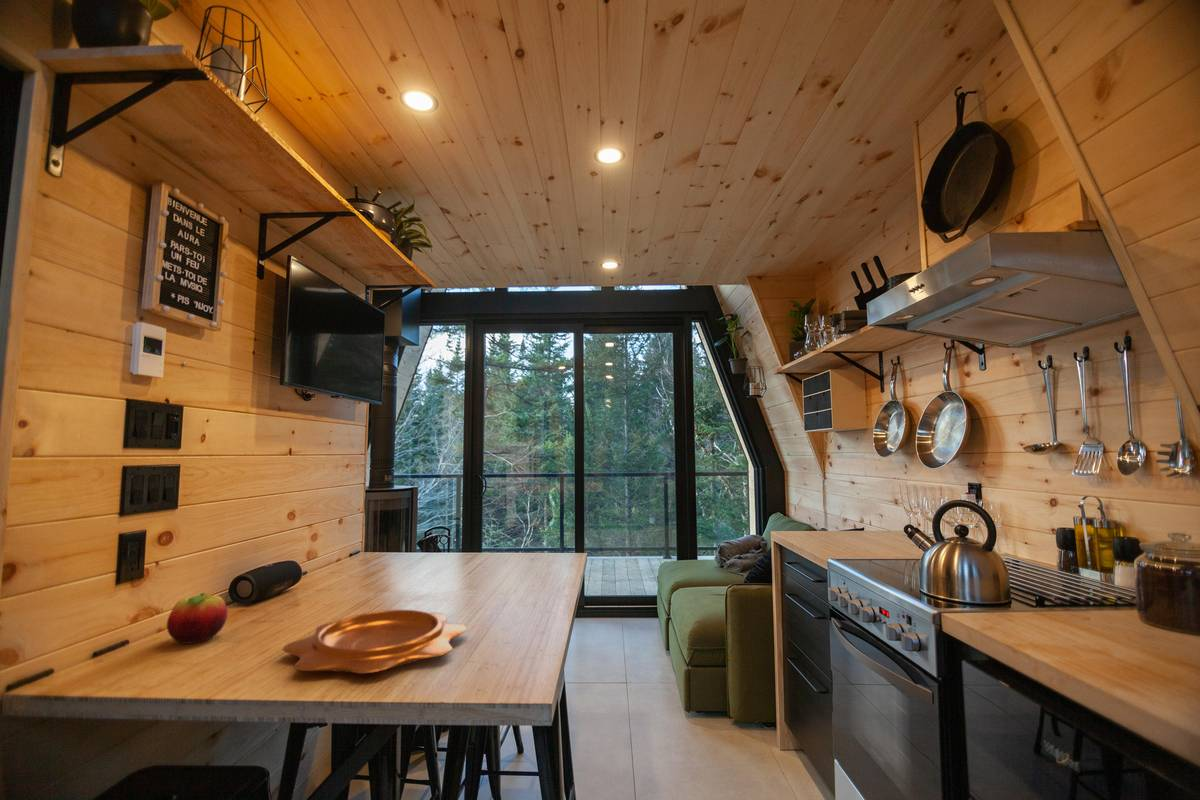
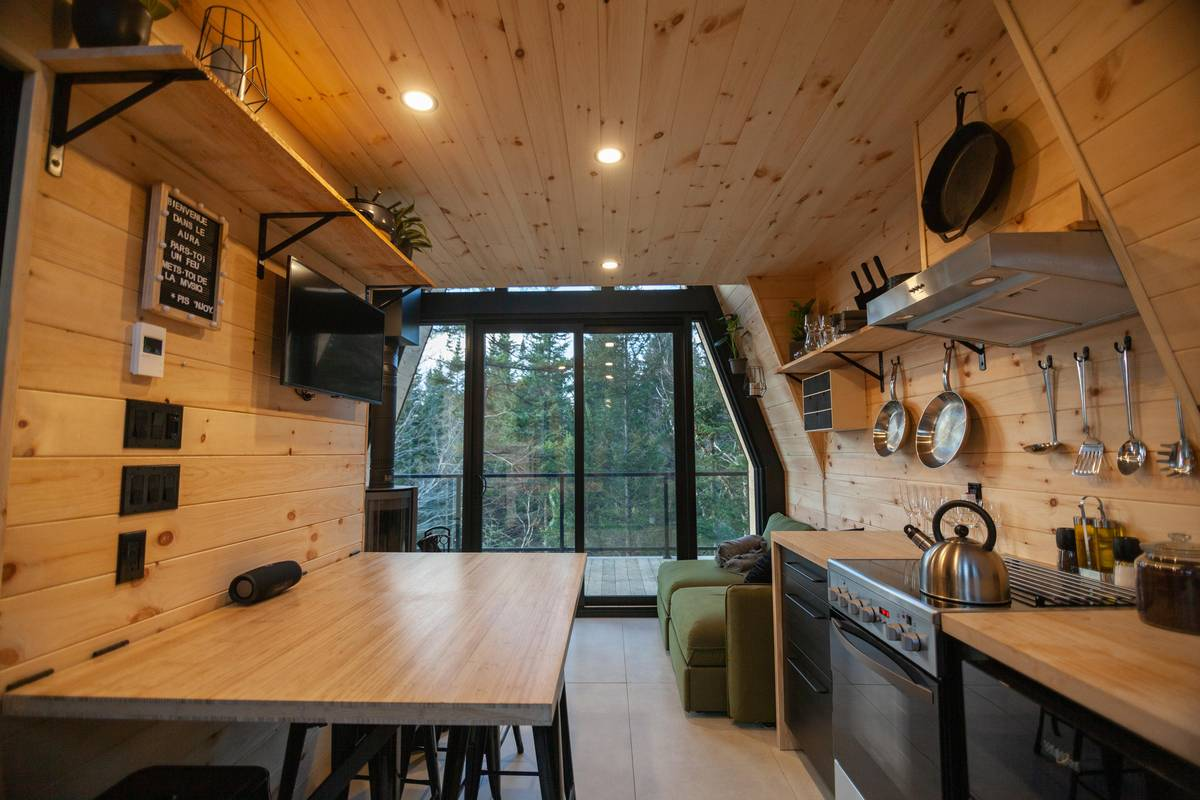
- fruit (198, 616)
- decorative bowl (380, 637)
